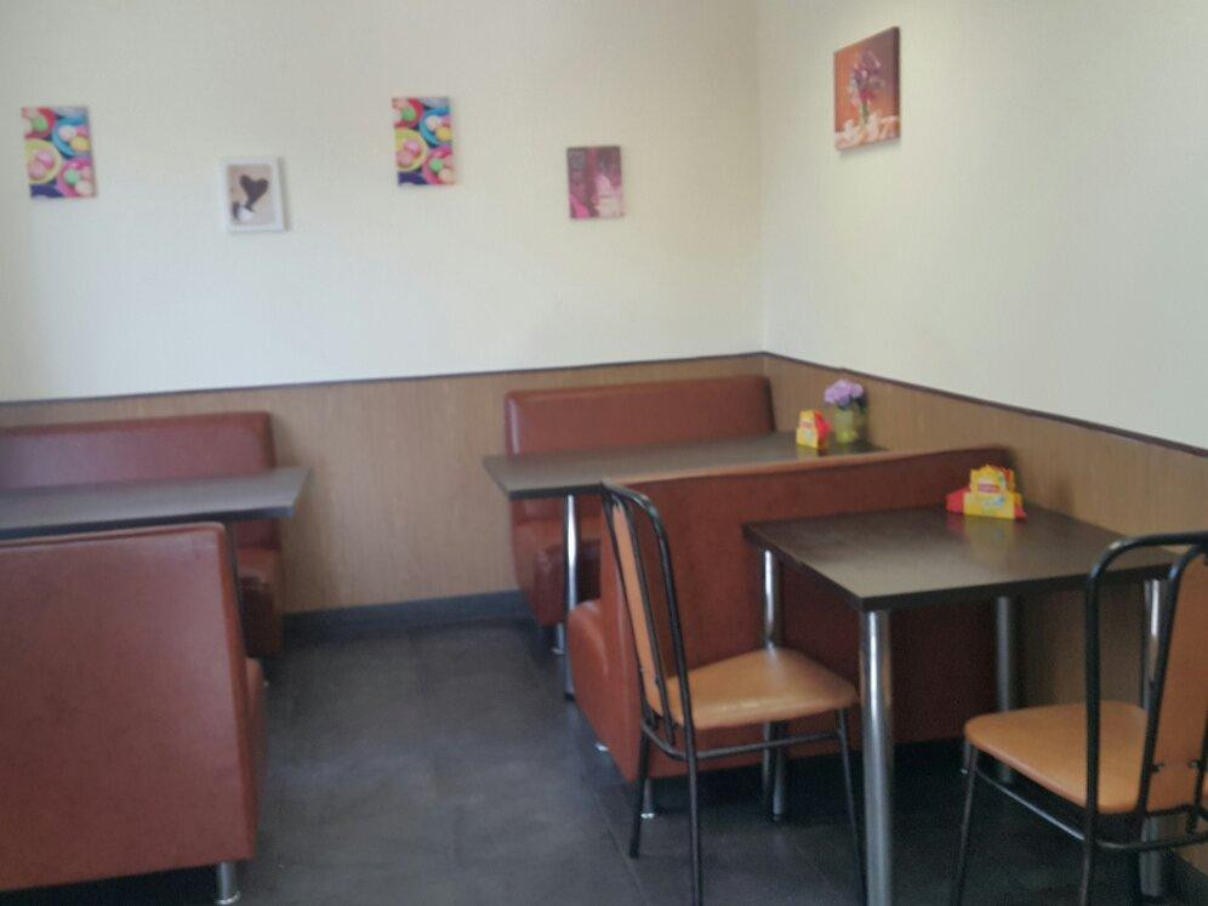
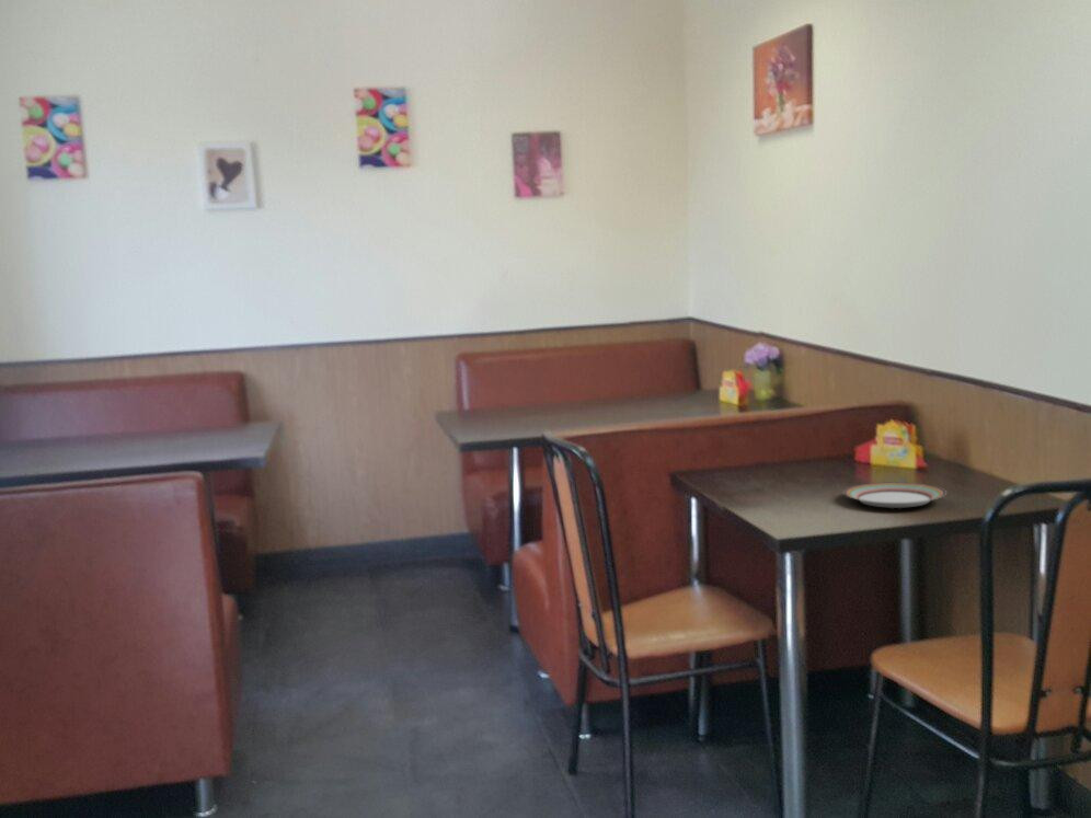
+ plate (894, 496)
